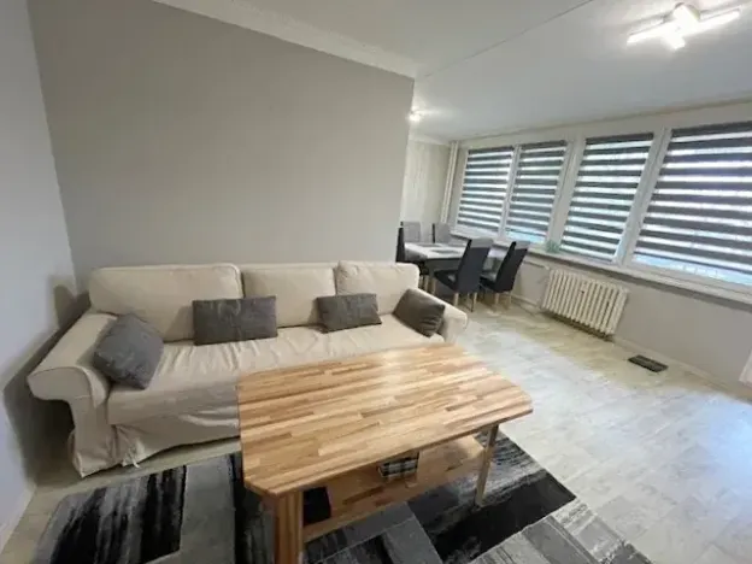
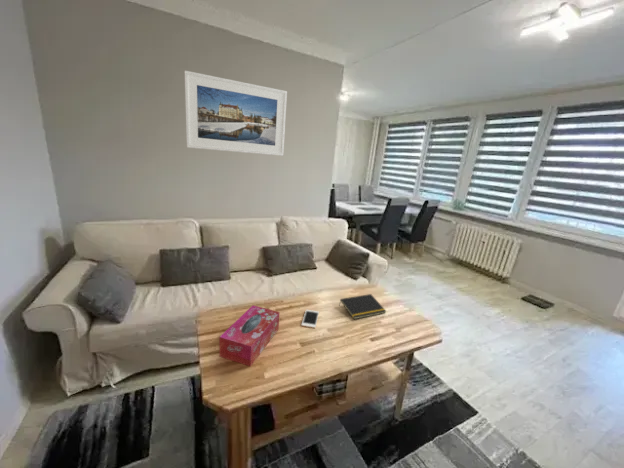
+ notepad (363, 305)
+ tissue box (251, 332)
+ cell phone (310, 318)
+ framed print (239, 118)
